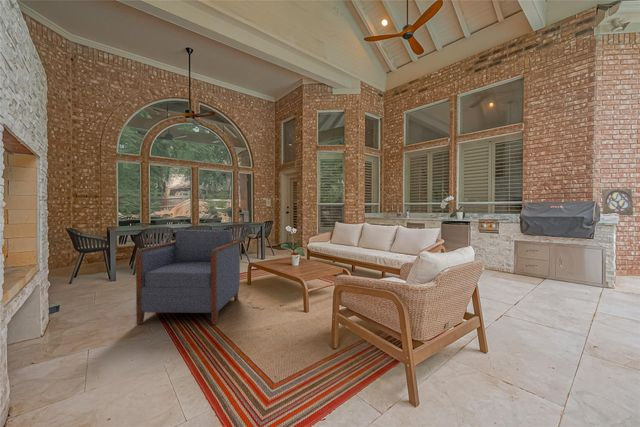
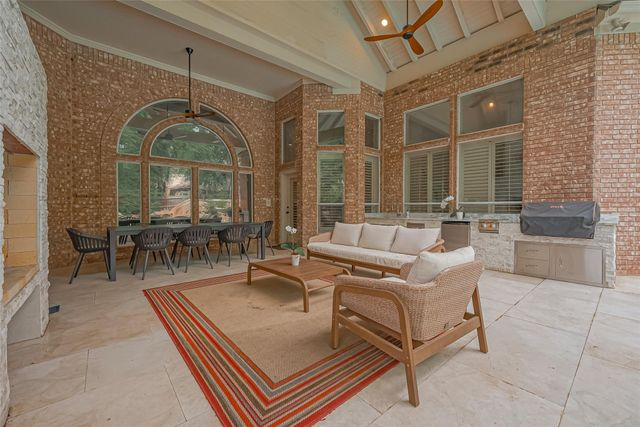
- wall ornament (616, 202)
- armchair (194, 270)
